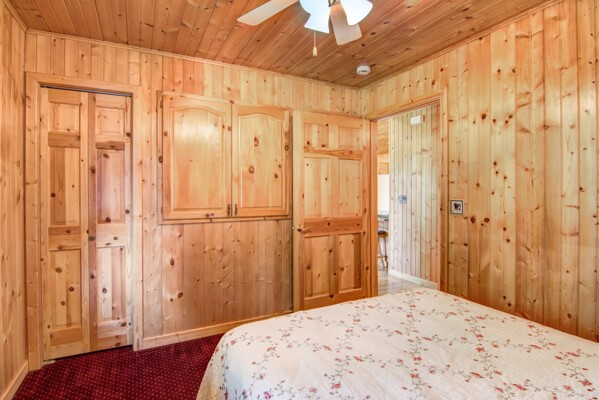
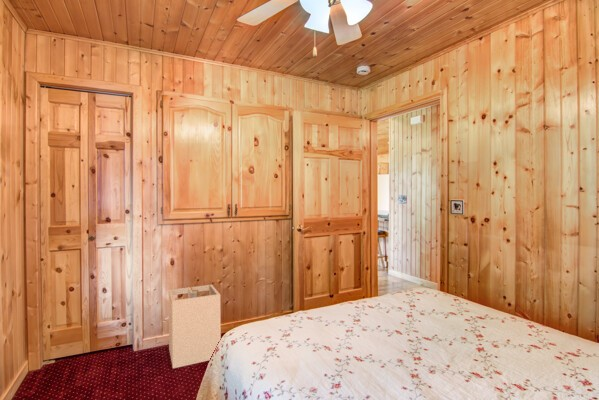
+ laundry hamper (194, 322)
